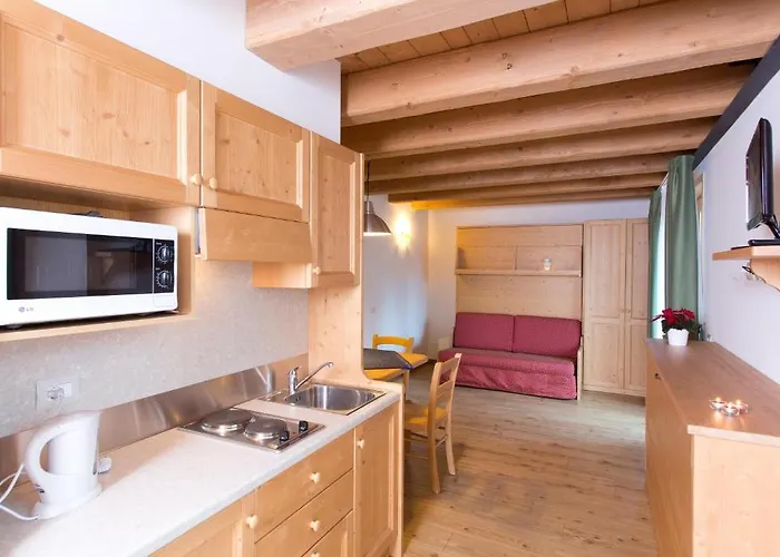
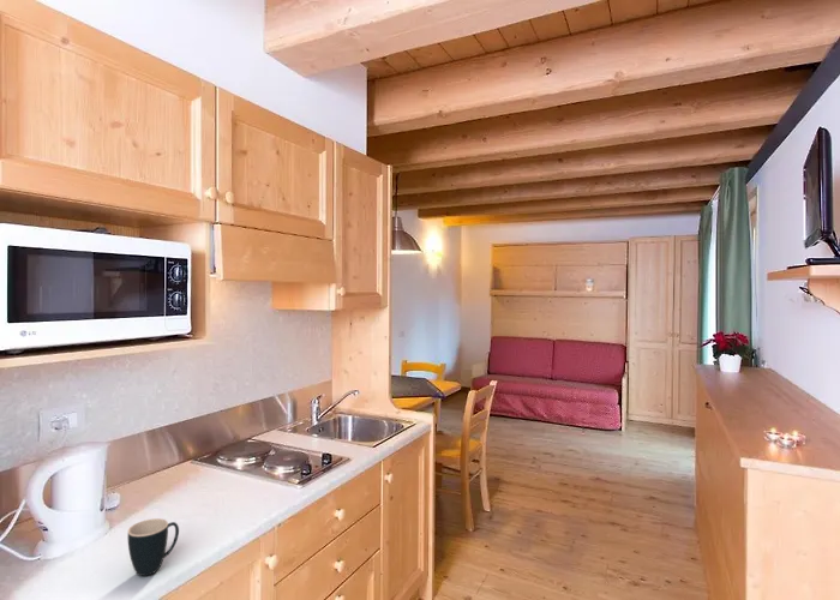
+ mug (155, 545)
